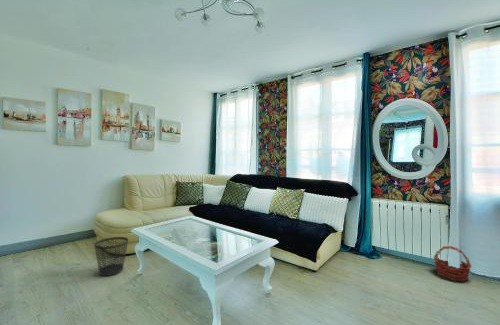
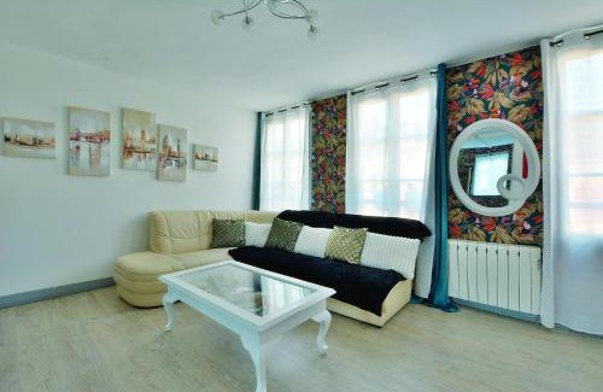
- basket (447, 262)
- wastebasket (111, 256)
